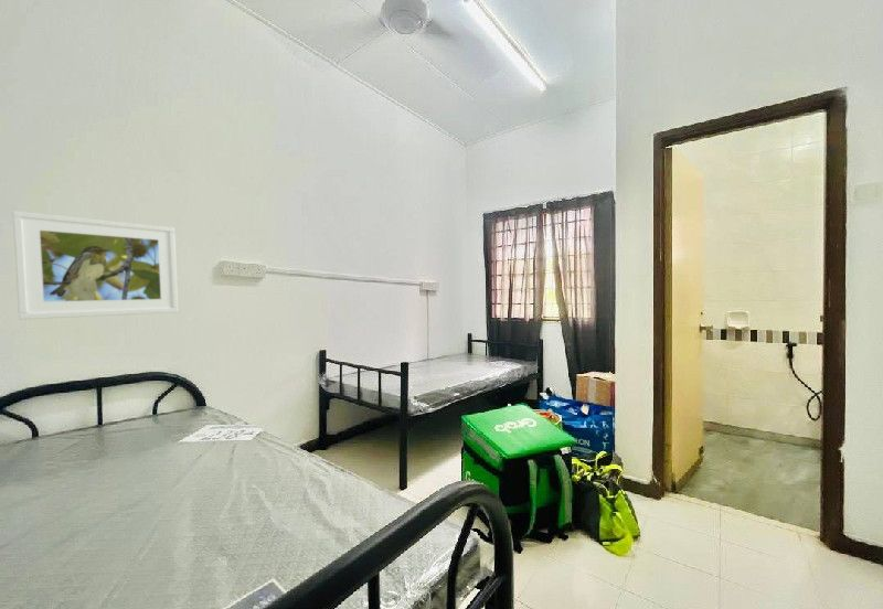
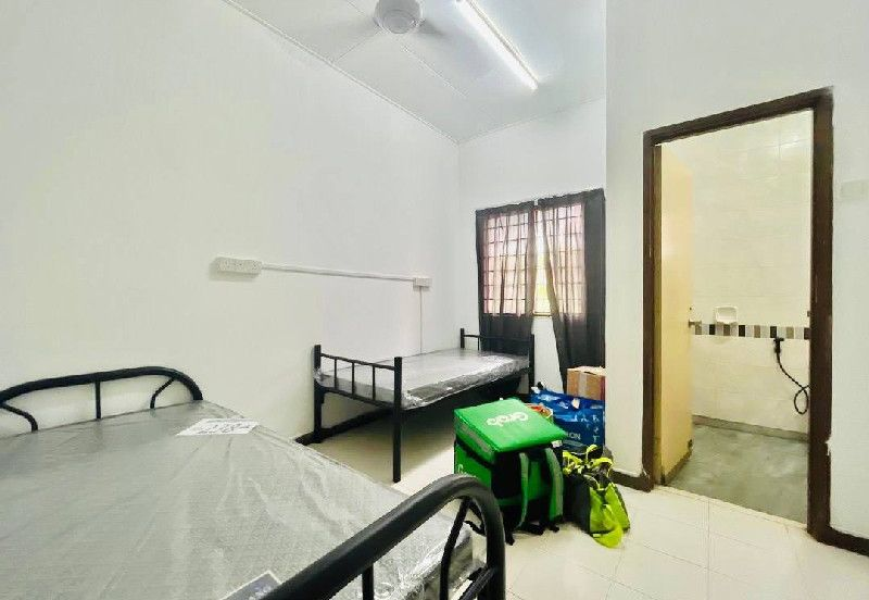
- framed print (106, 267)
